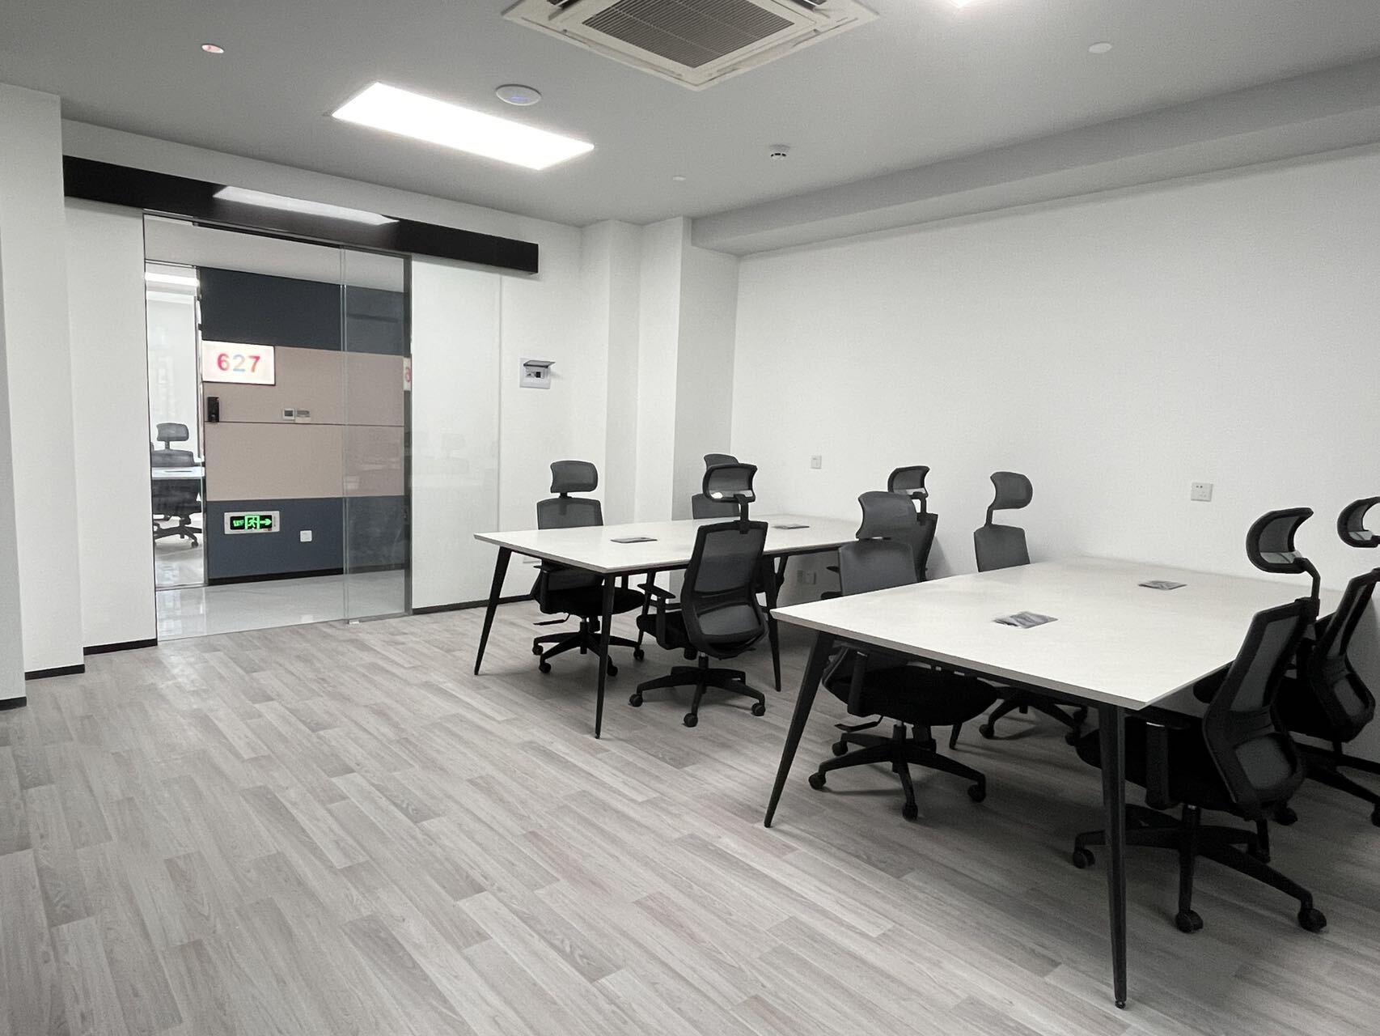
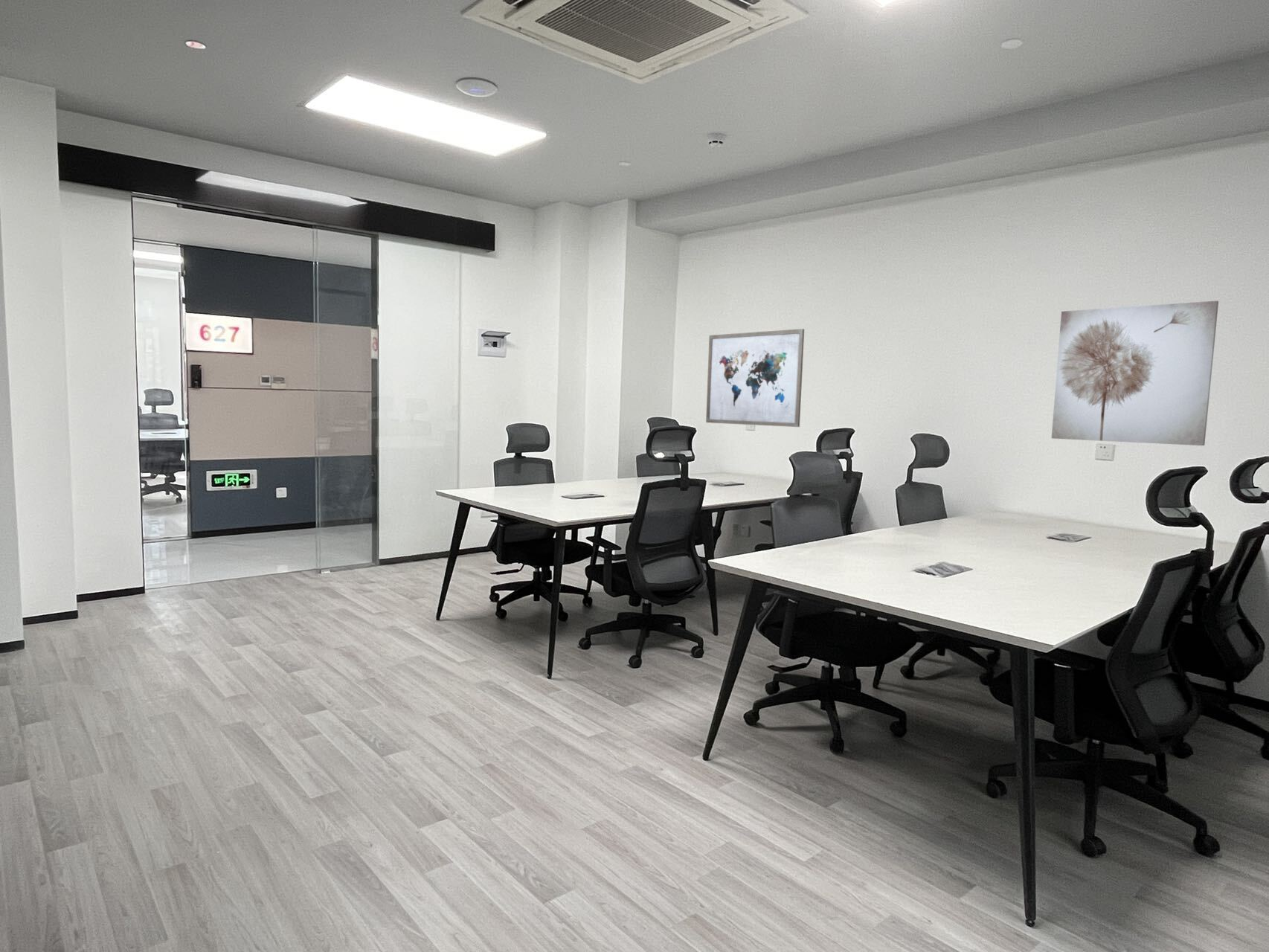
+ wall art (752, 379)
+ wall art (1128, 374)
